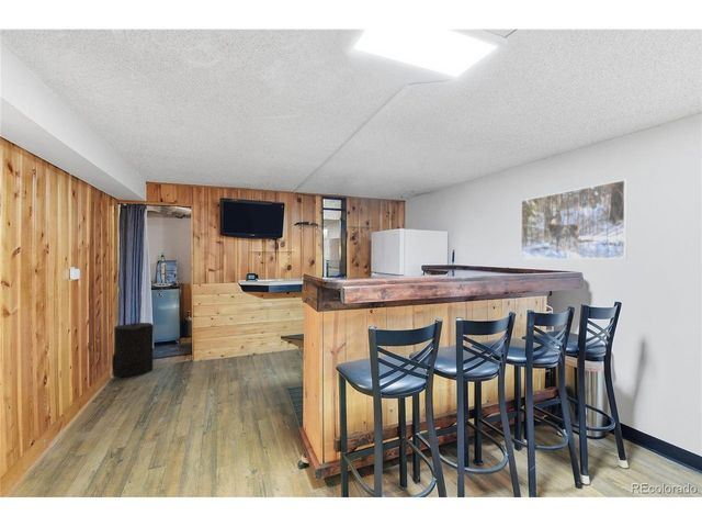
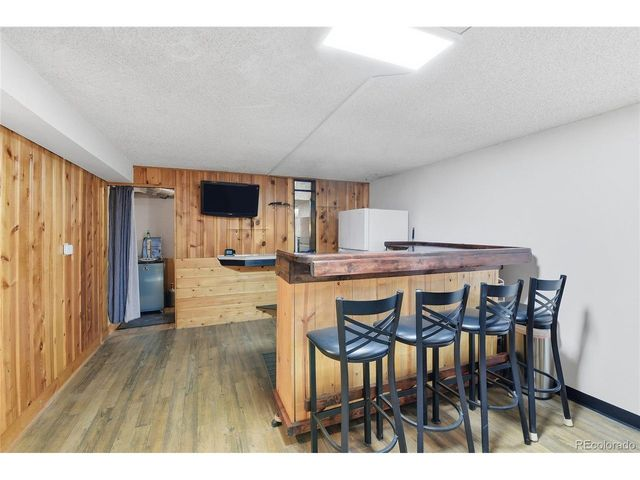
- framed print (566, 225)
- trash can (134, 346)
